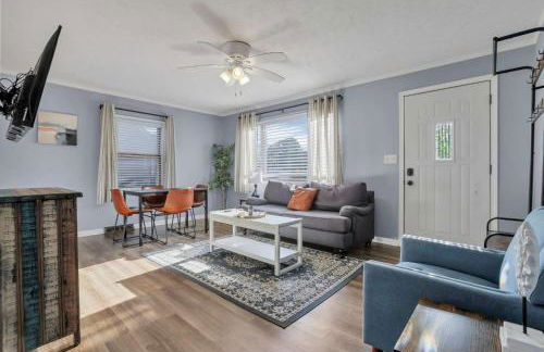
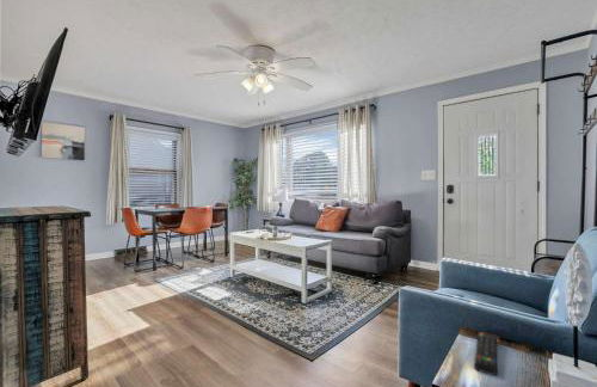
+ remote control (486, 351)
